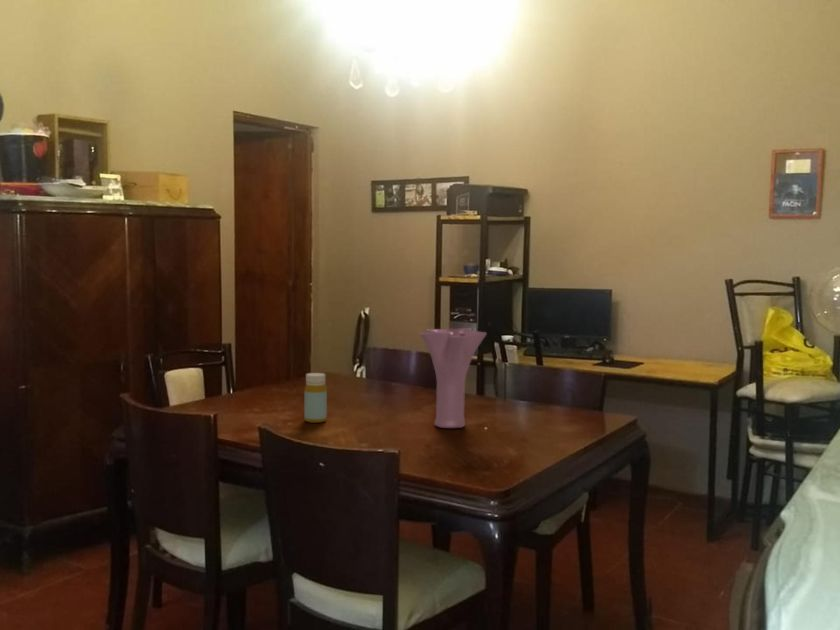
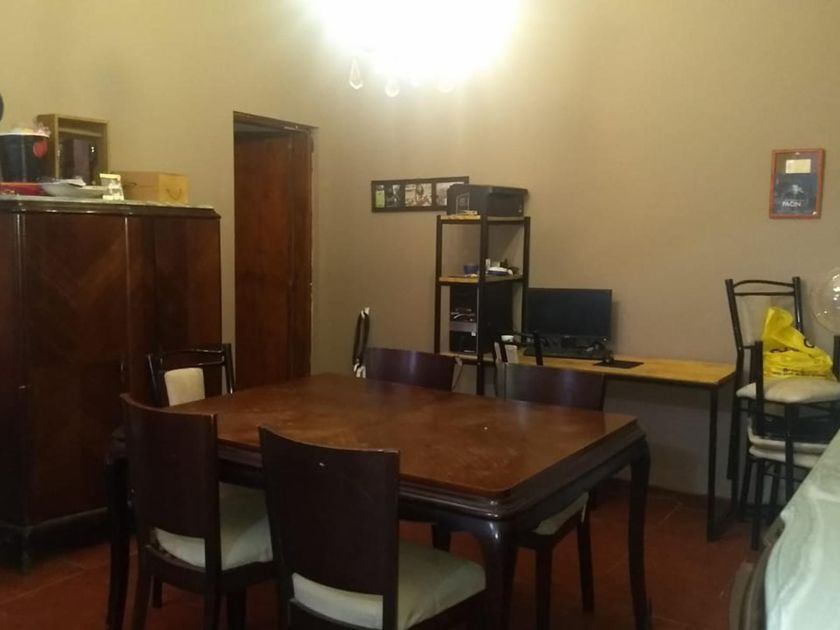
- bottle (315, 397)
- vase (451, 378)
